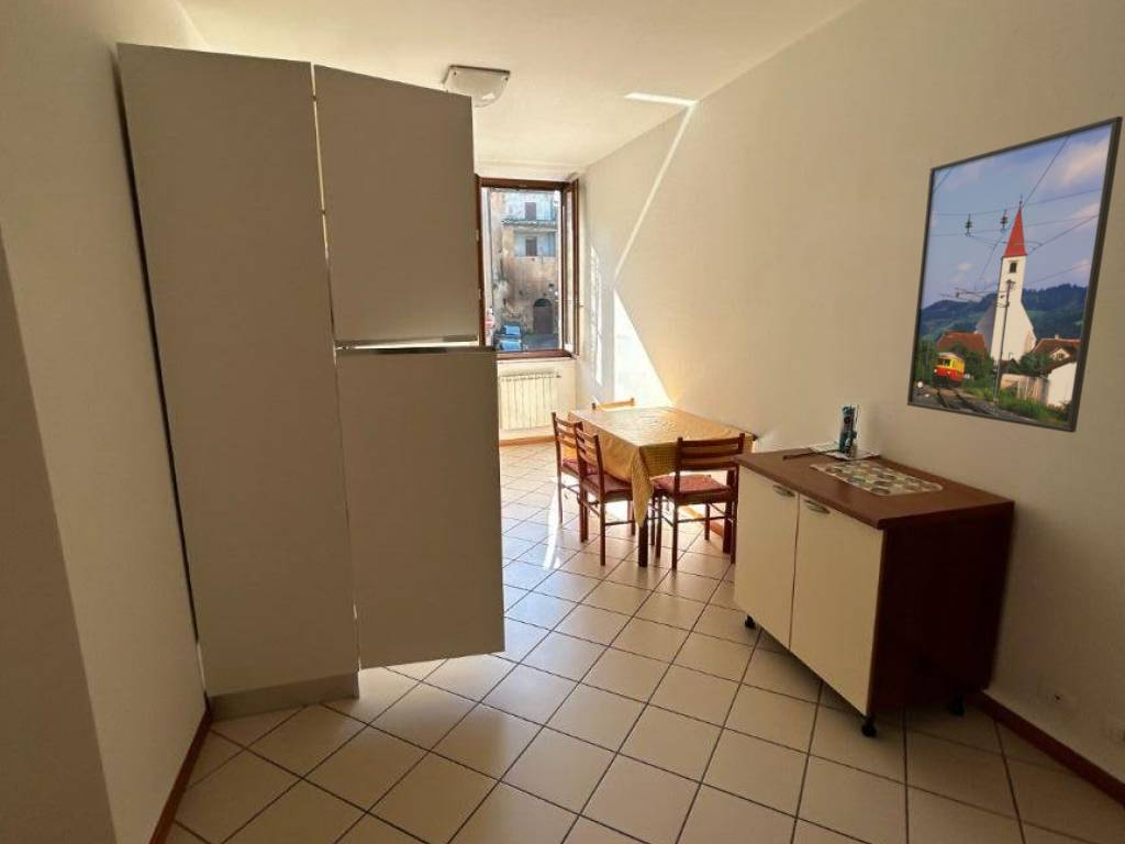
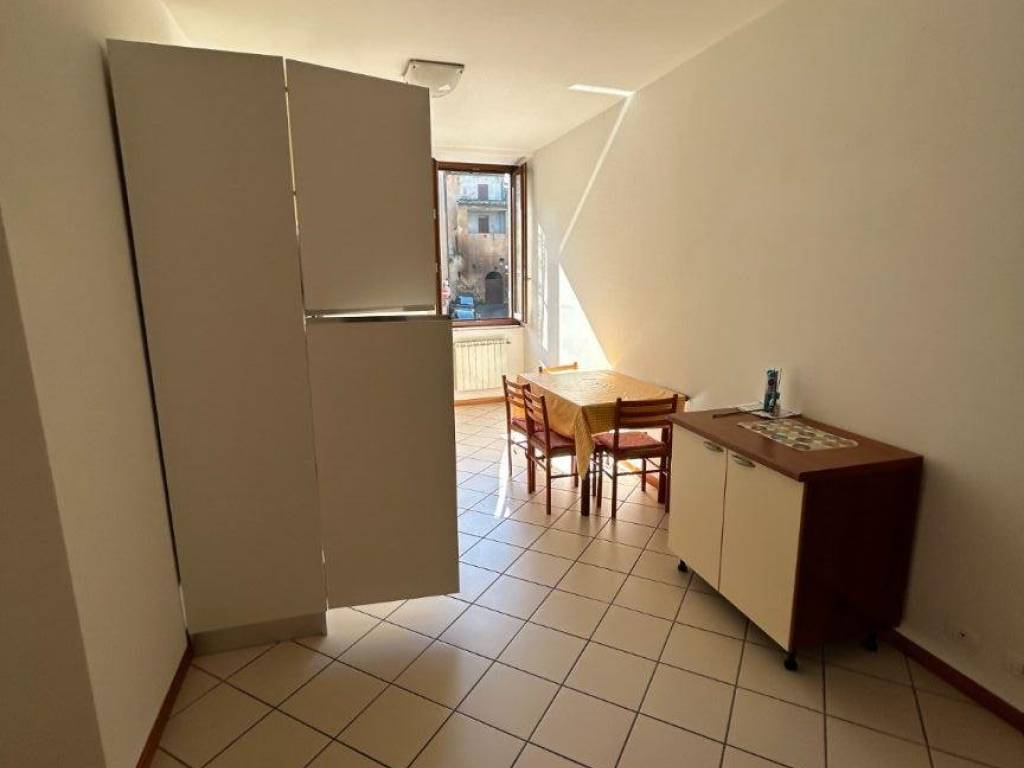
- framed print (995, 286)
